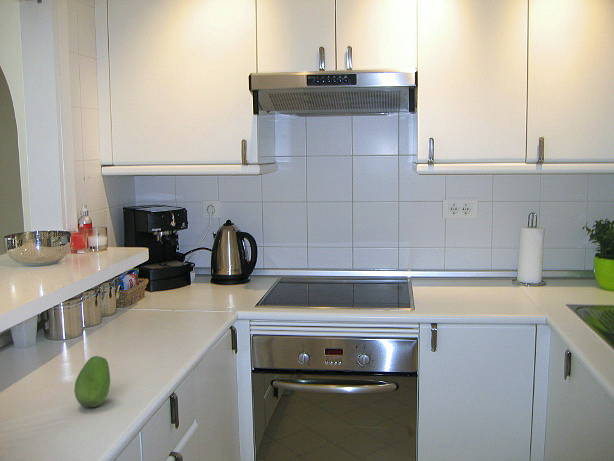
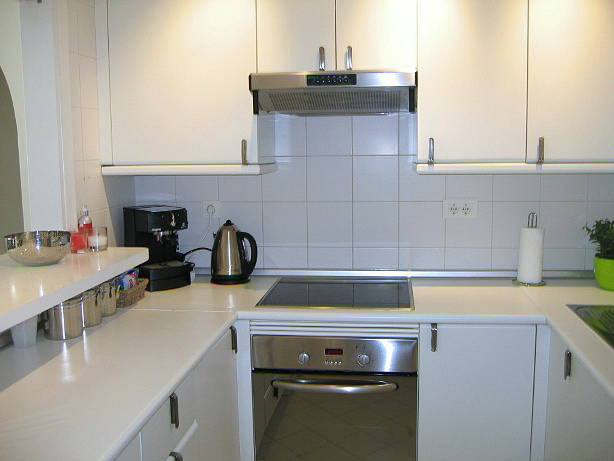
- fruit (92, 381)
